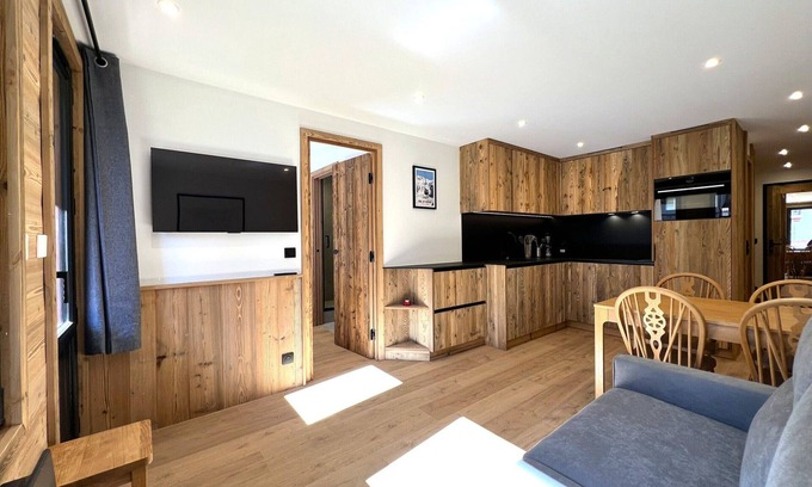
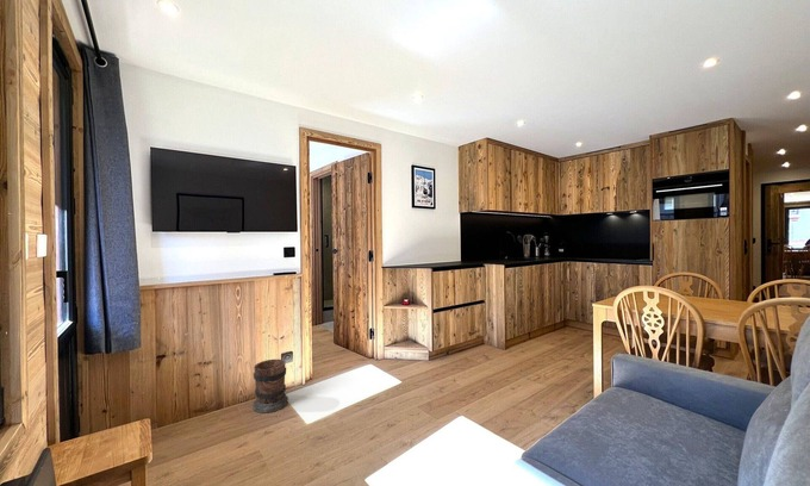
+ wooden barrel (269, 382)
